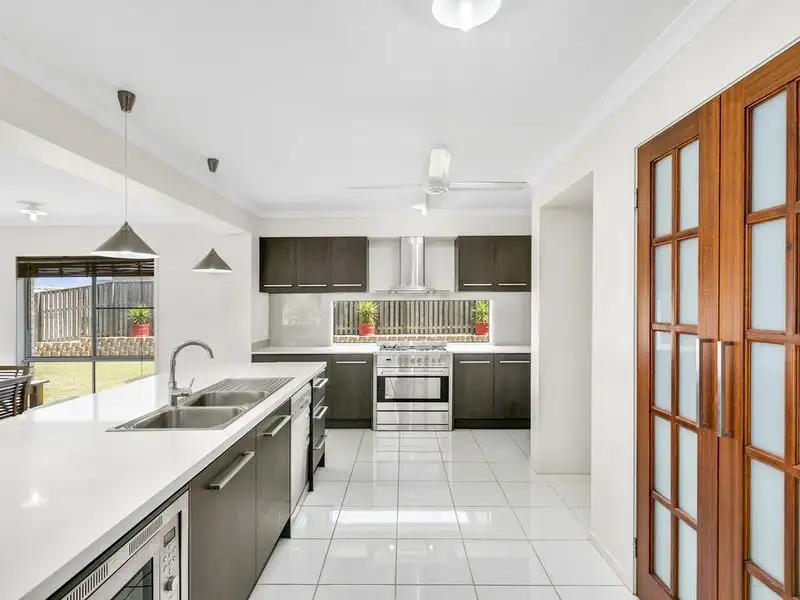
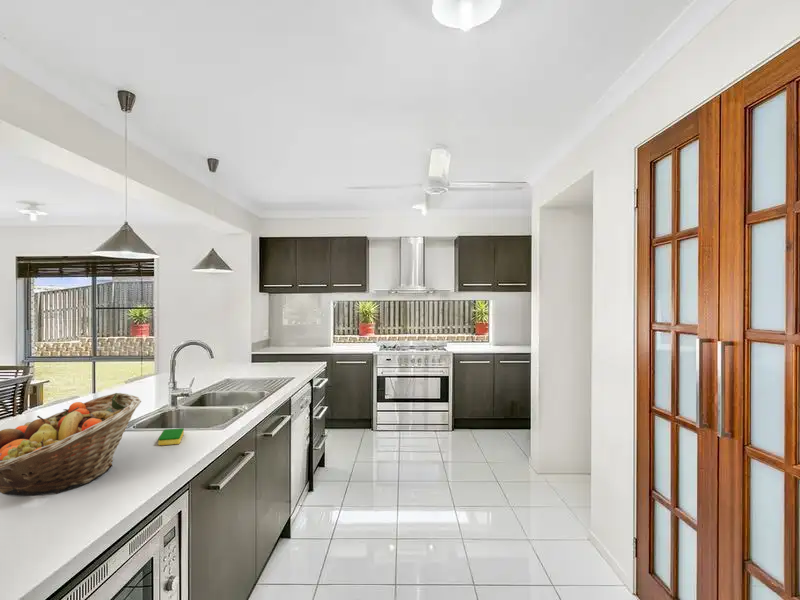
+ fruit basket (65, 438)
+ dish sponge (171, 436)
